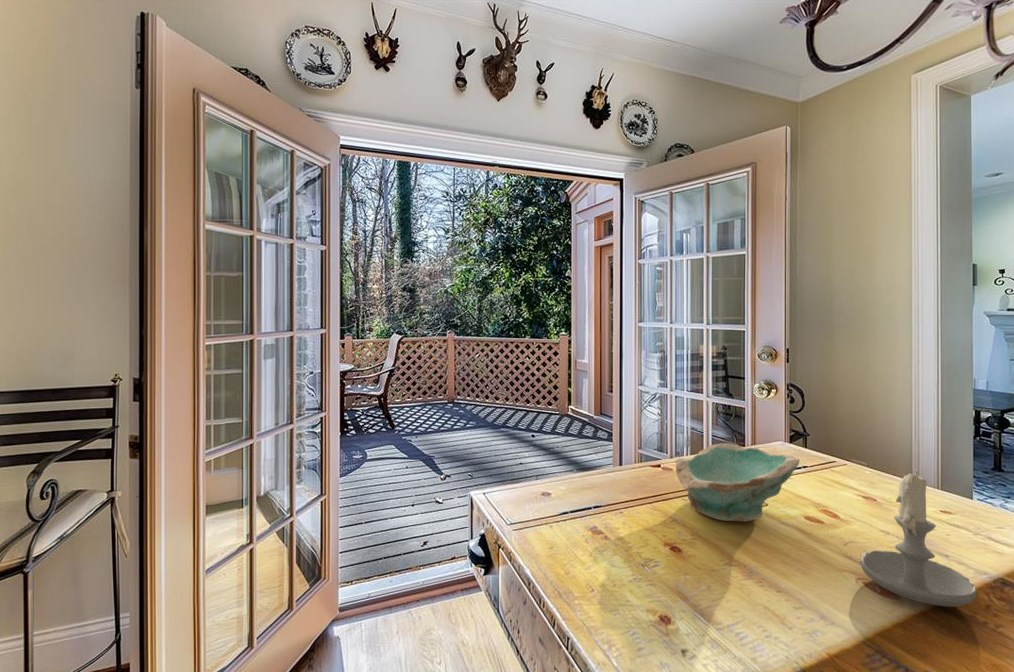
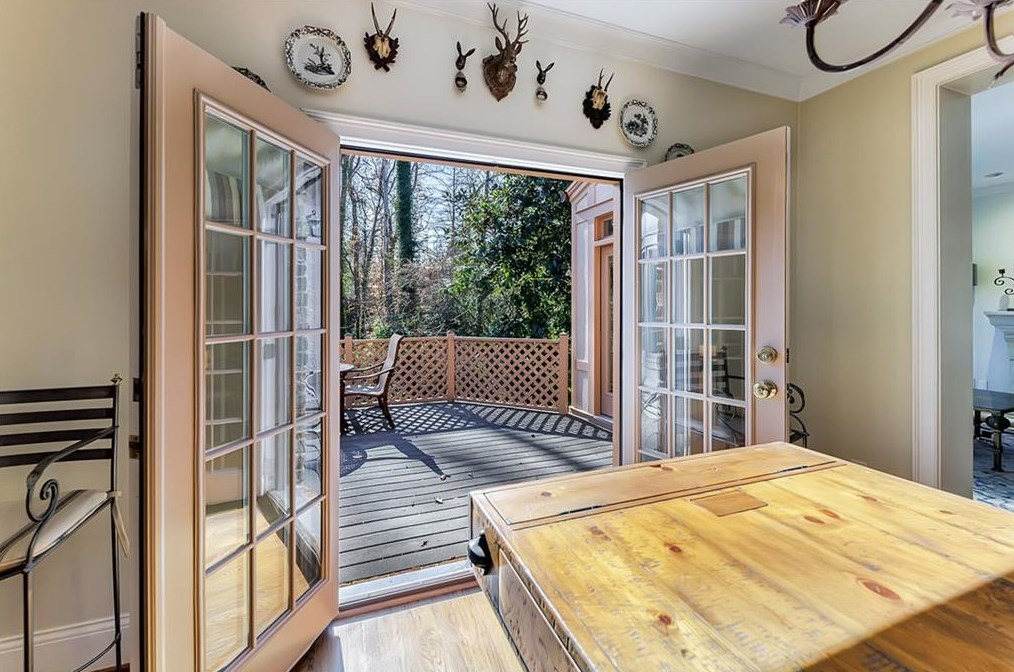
- bowl (731, 479)
- candle (914, 529)
